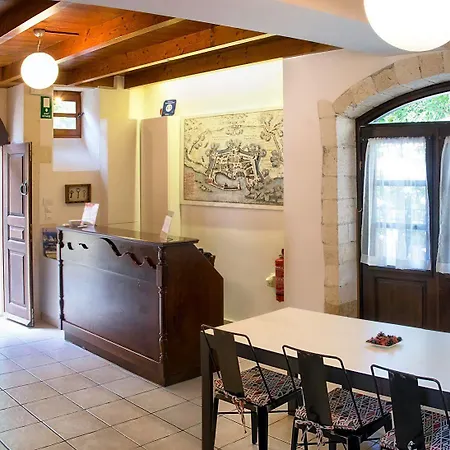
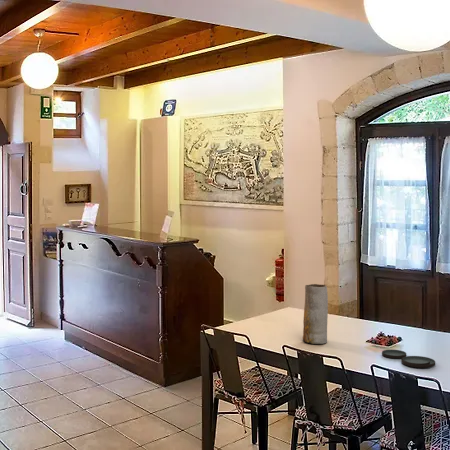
+ plate (406, 358)
+ vase (315, 313)
